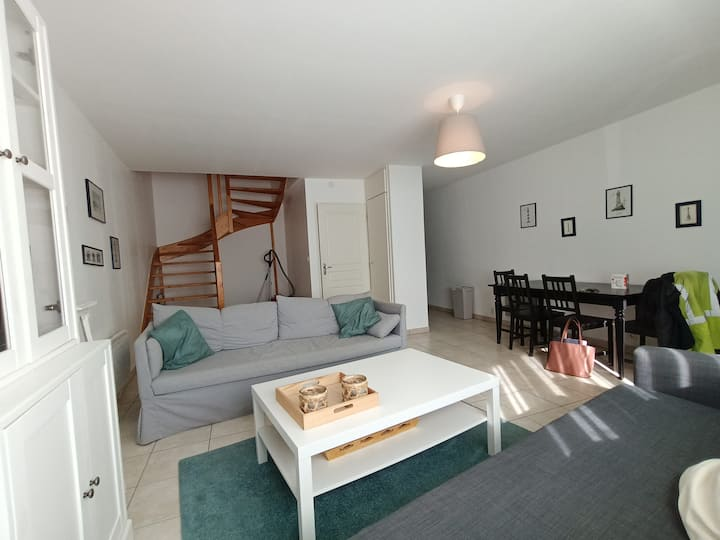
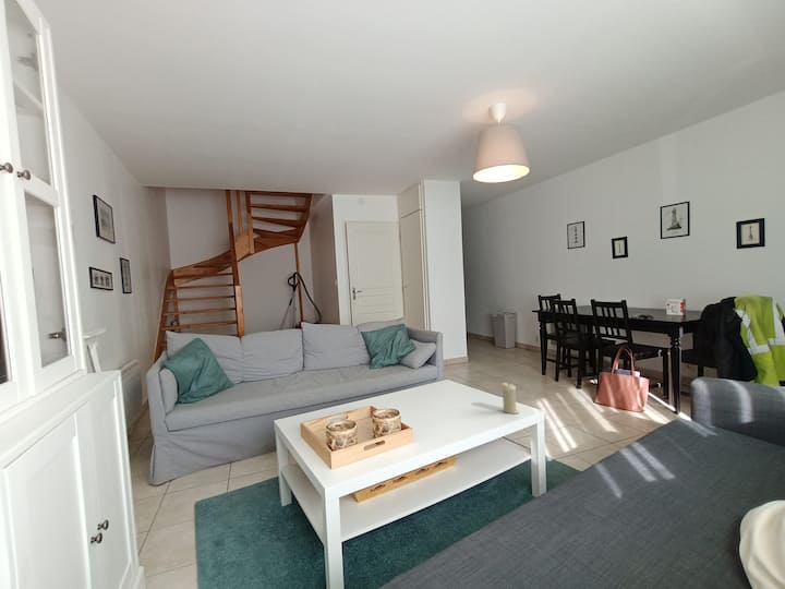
+ candle (509, 397)
